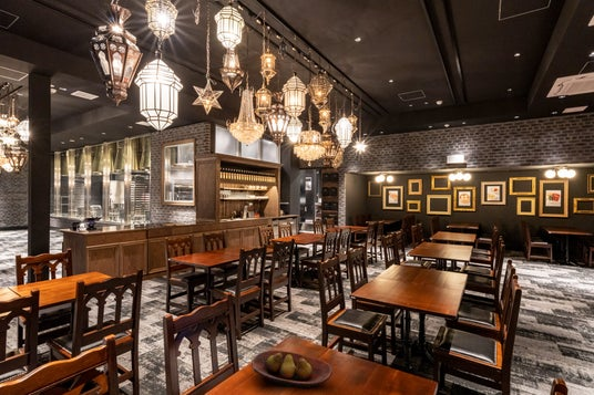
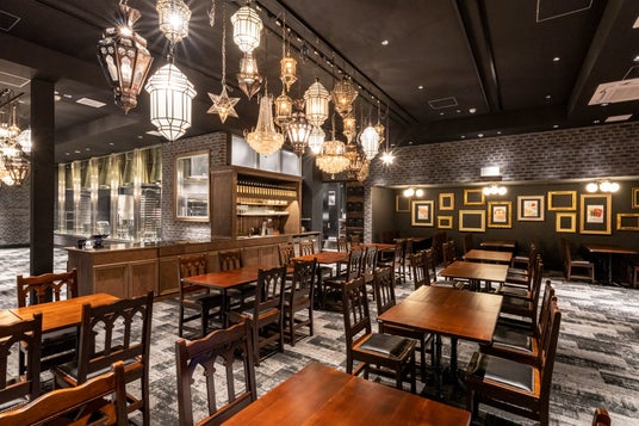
- fruit bowl (290, 366)
